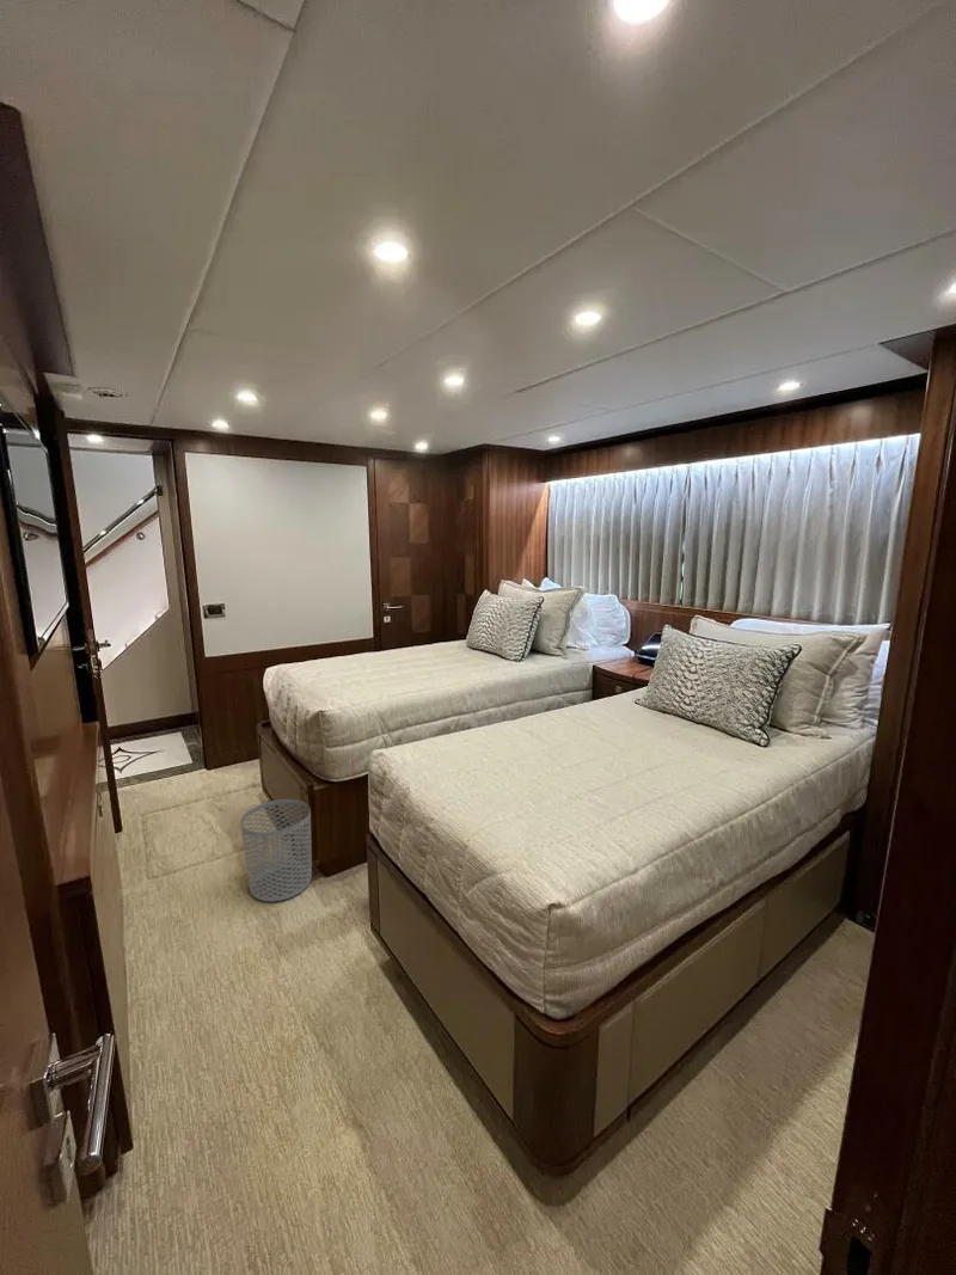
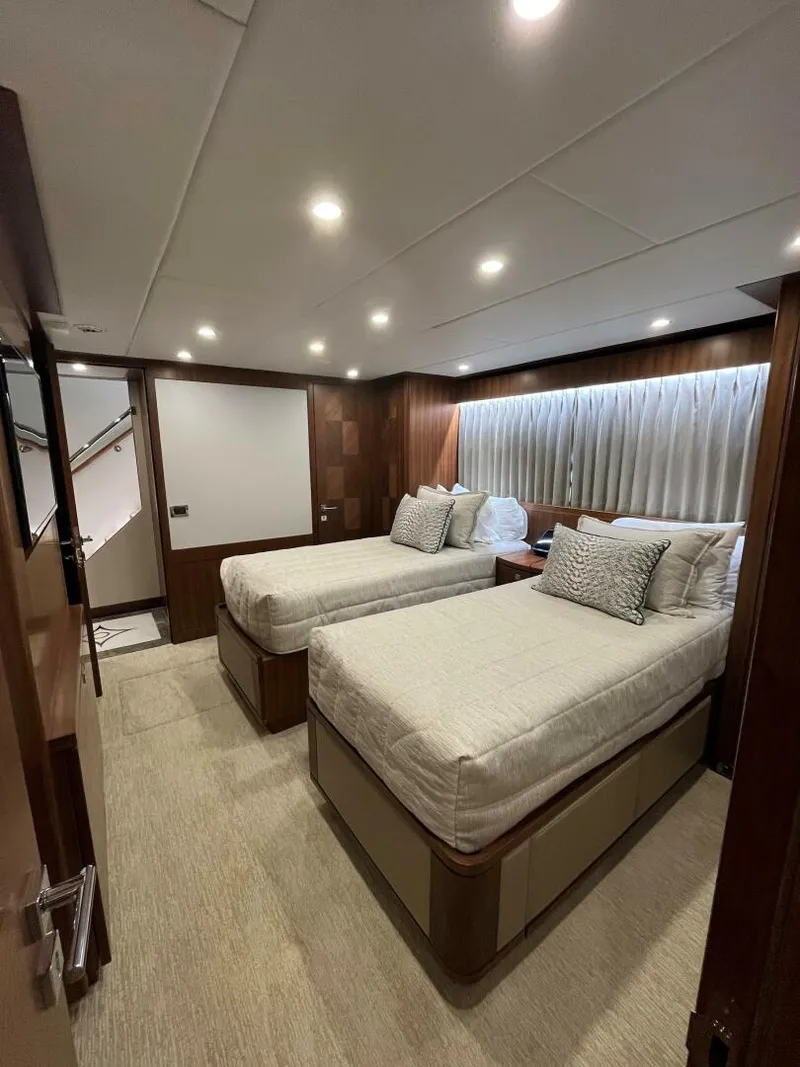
- waste bin (278, 850)
